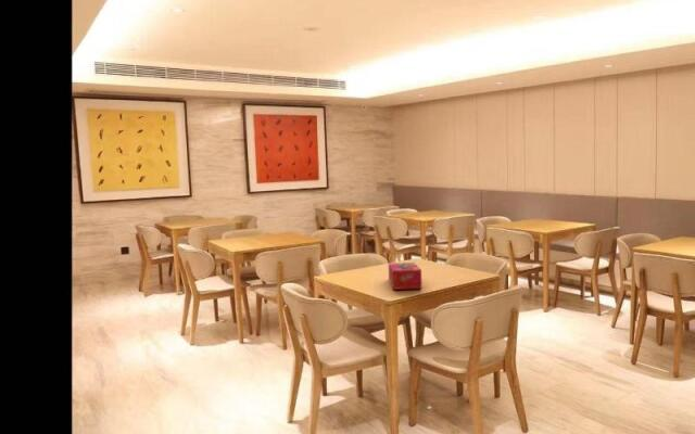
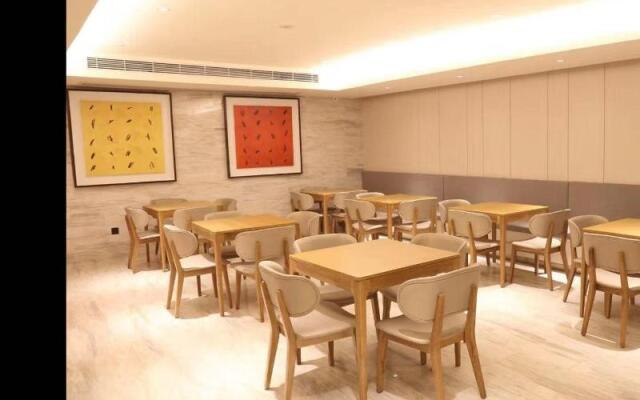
- tissue box (404, 275)
